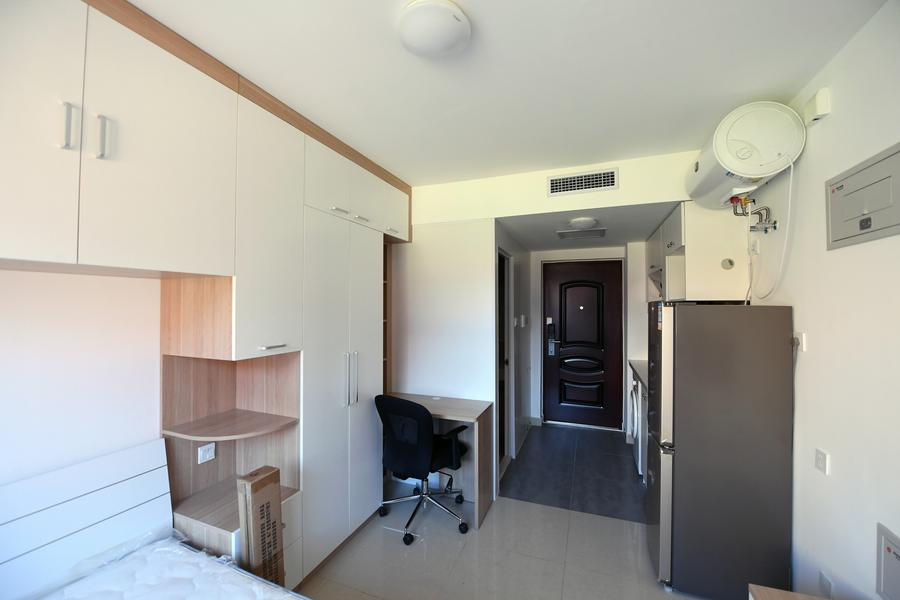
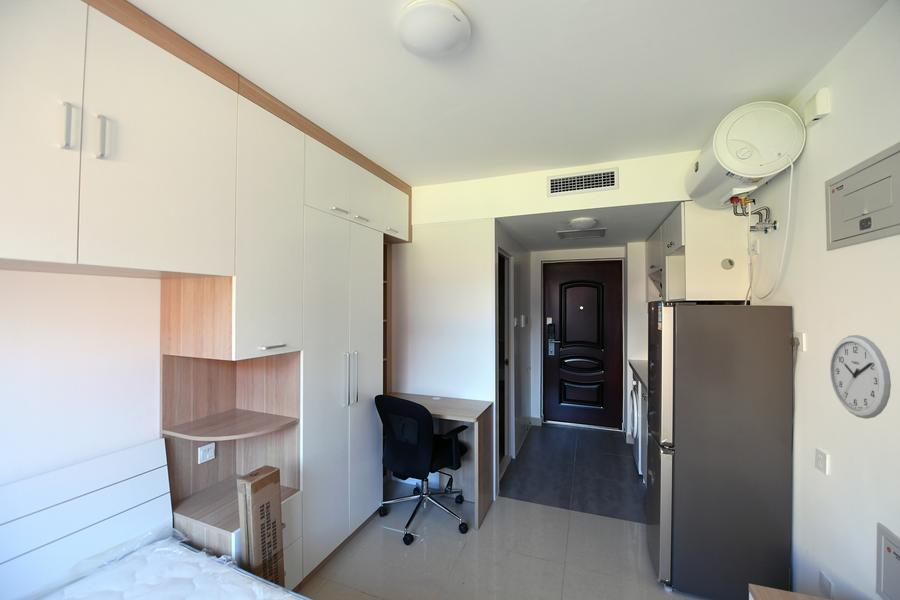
+ wall clock (855, 375)
